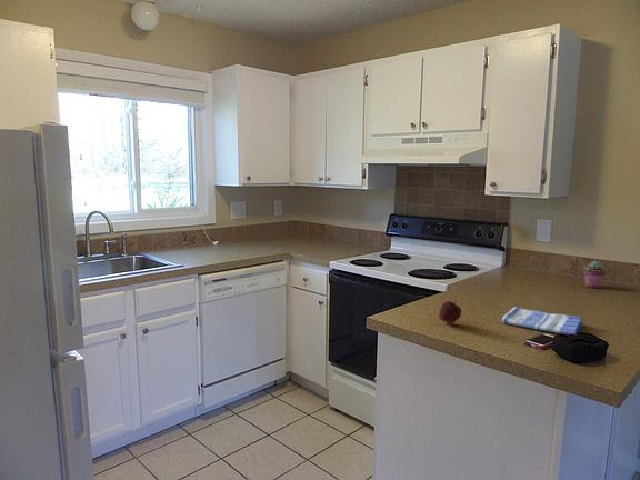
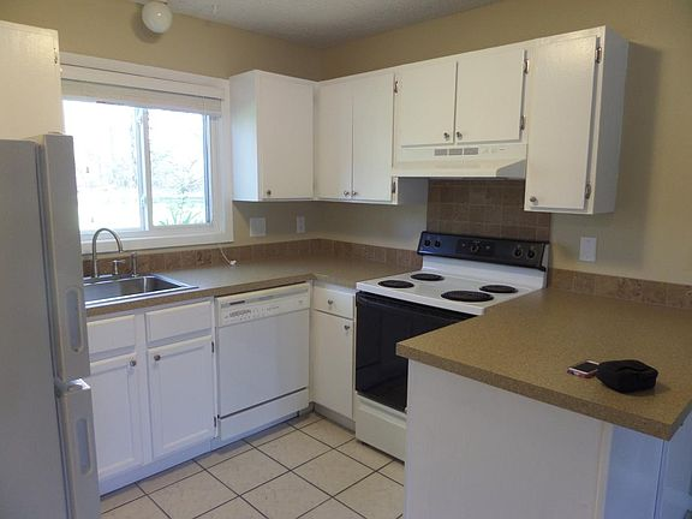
- apple (449, 312)
- potted succulent (593, 273)
- dish towel (541, 320)
